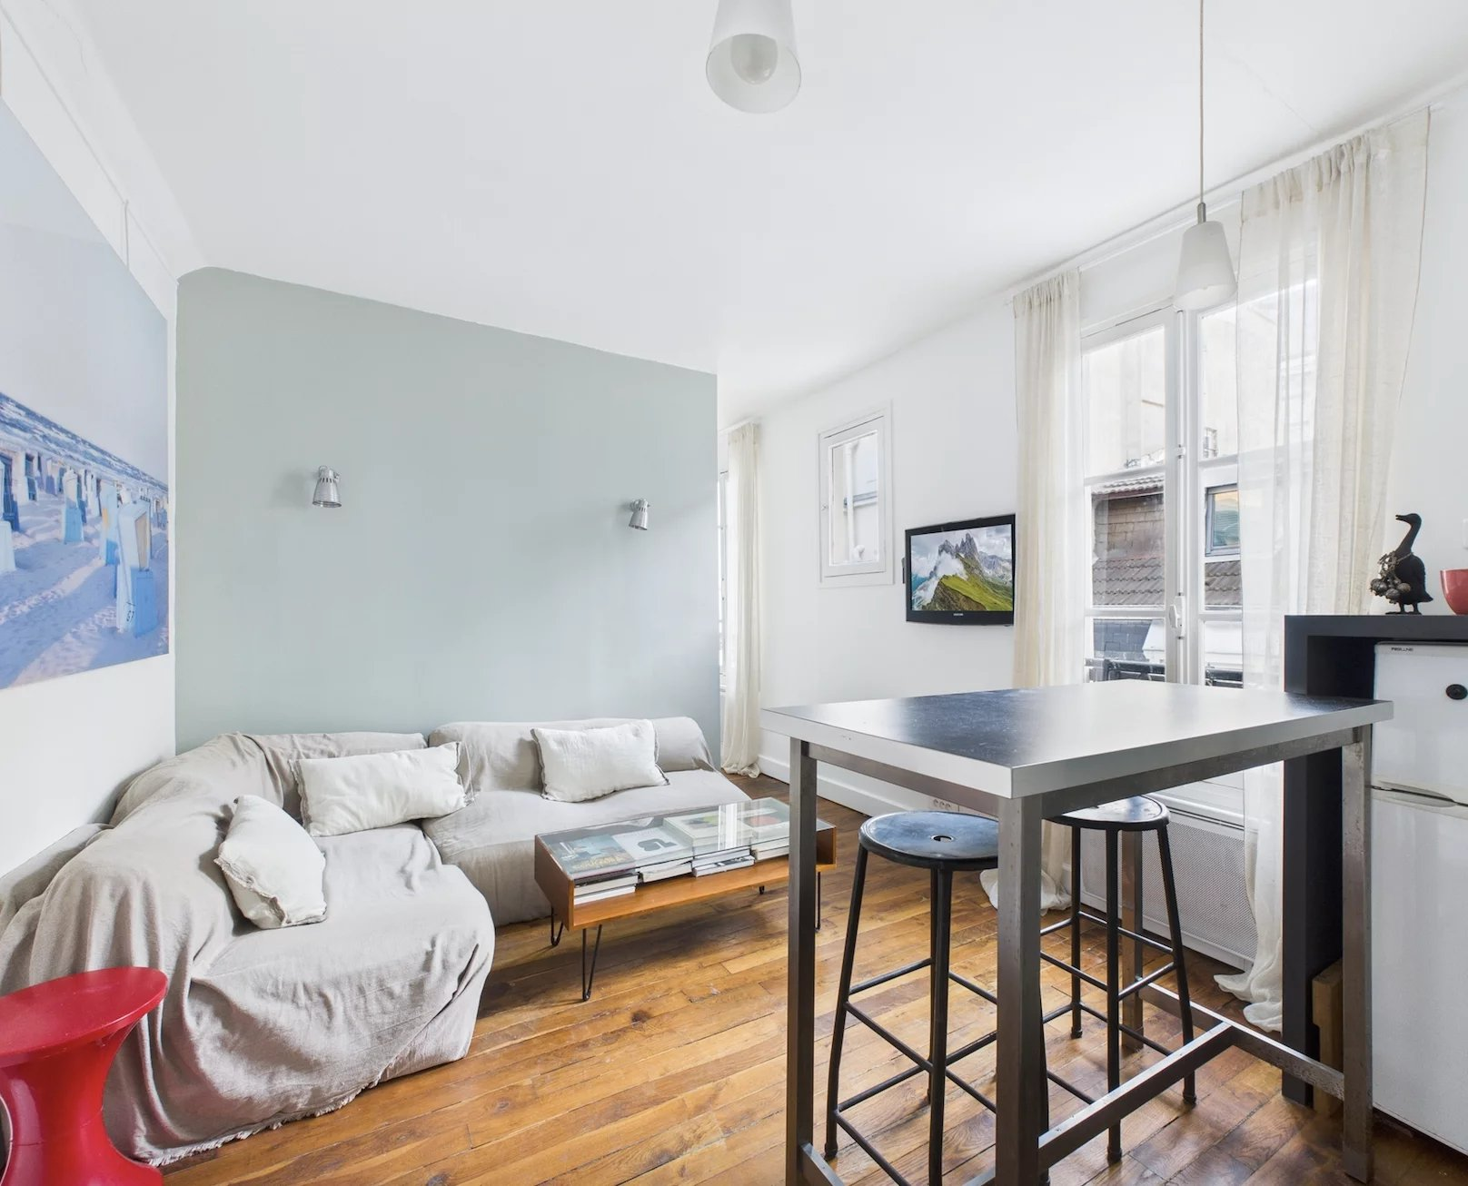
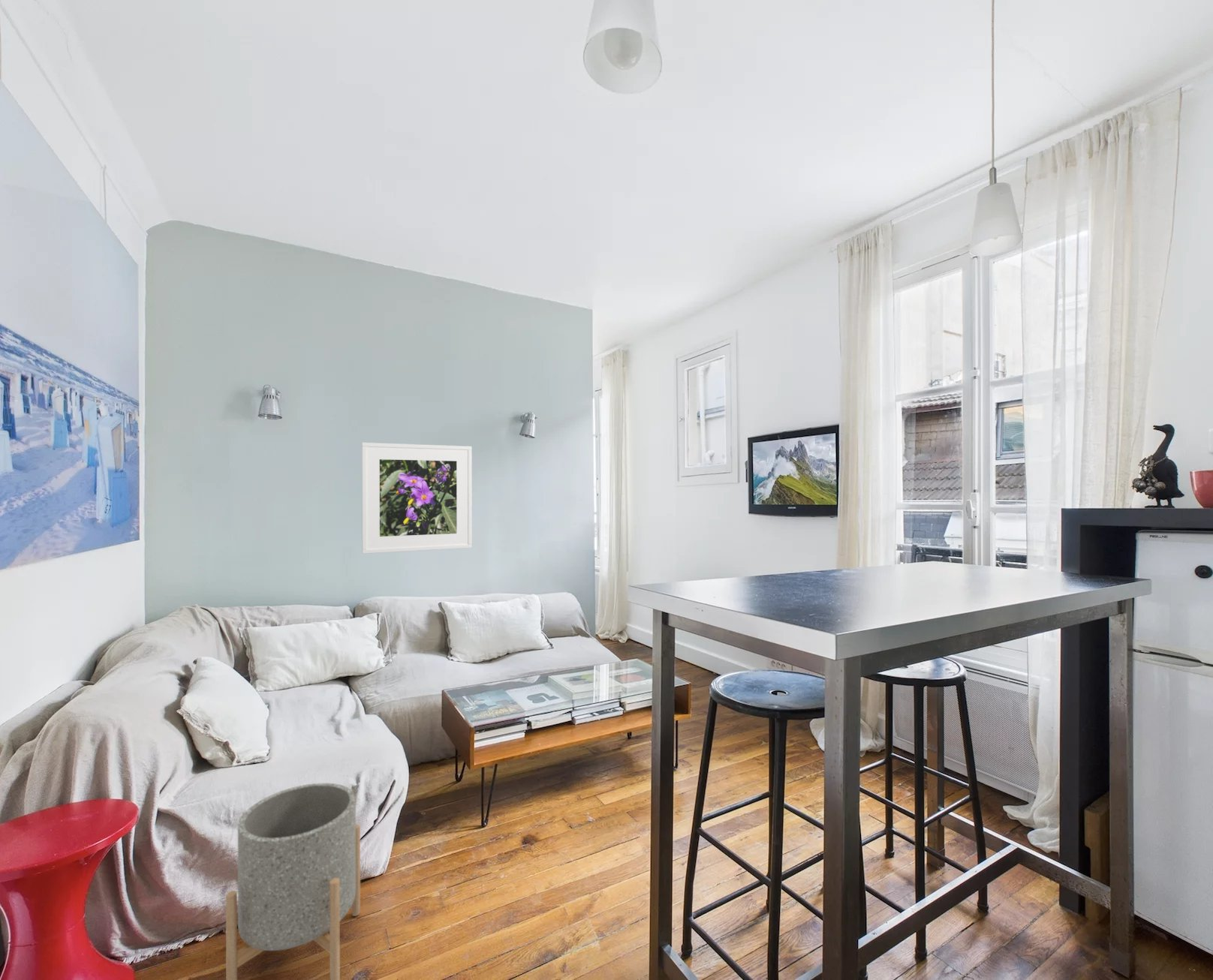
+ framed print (419, 498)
+ planter (299, 880)
